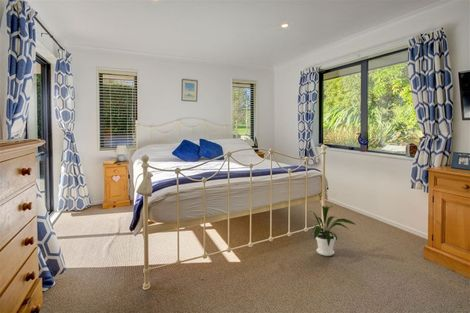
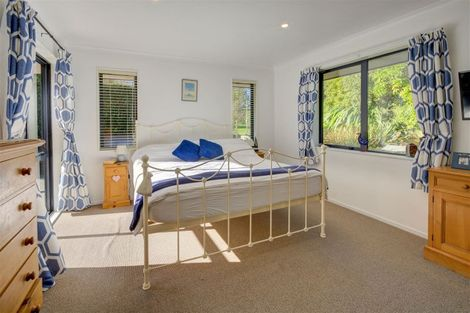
- house plant (326, 229)
